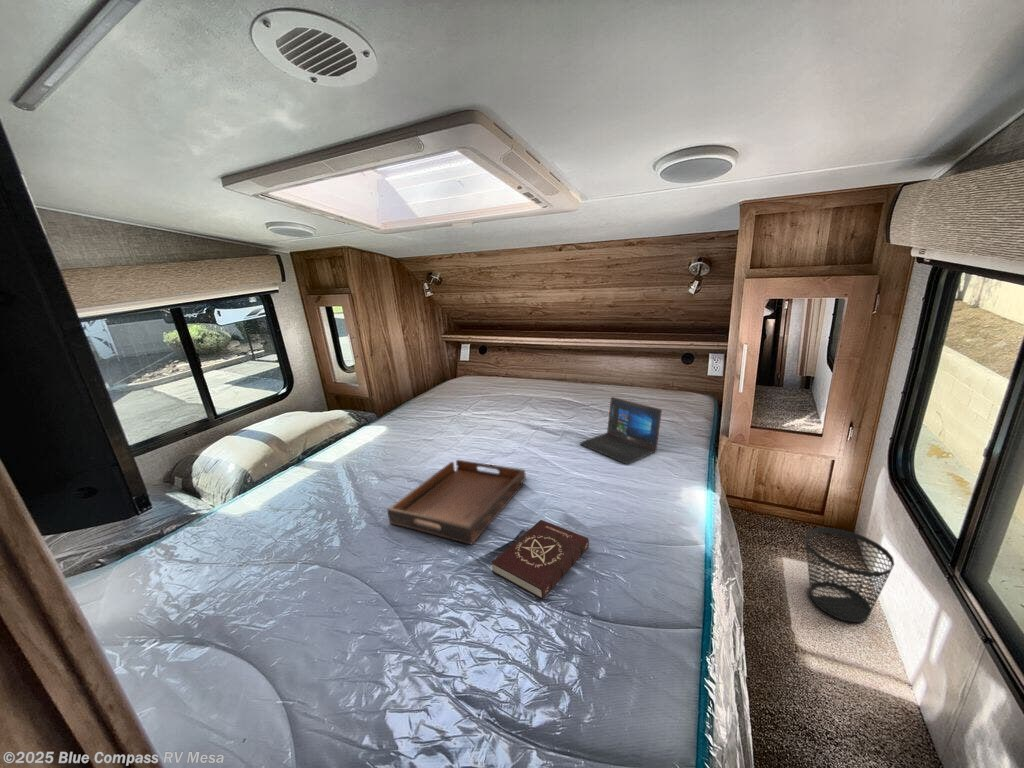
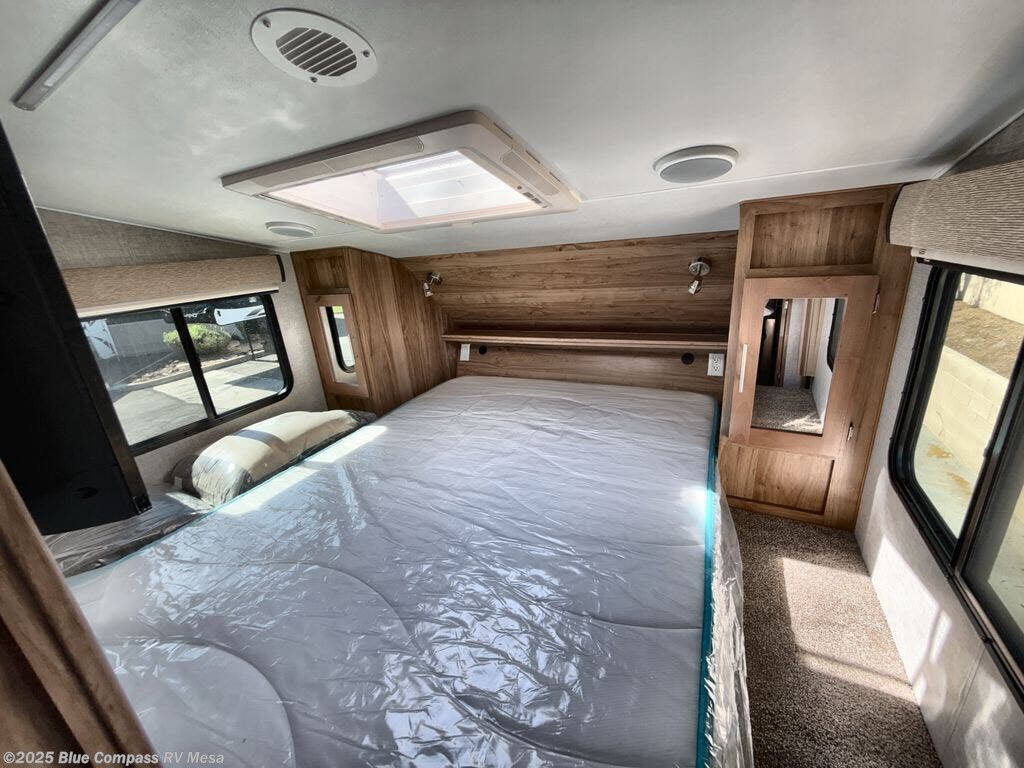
- serving tray (461, 494)
- laptop (618, 427)
- wastebasket (843, 576)
- book (542, 554)
